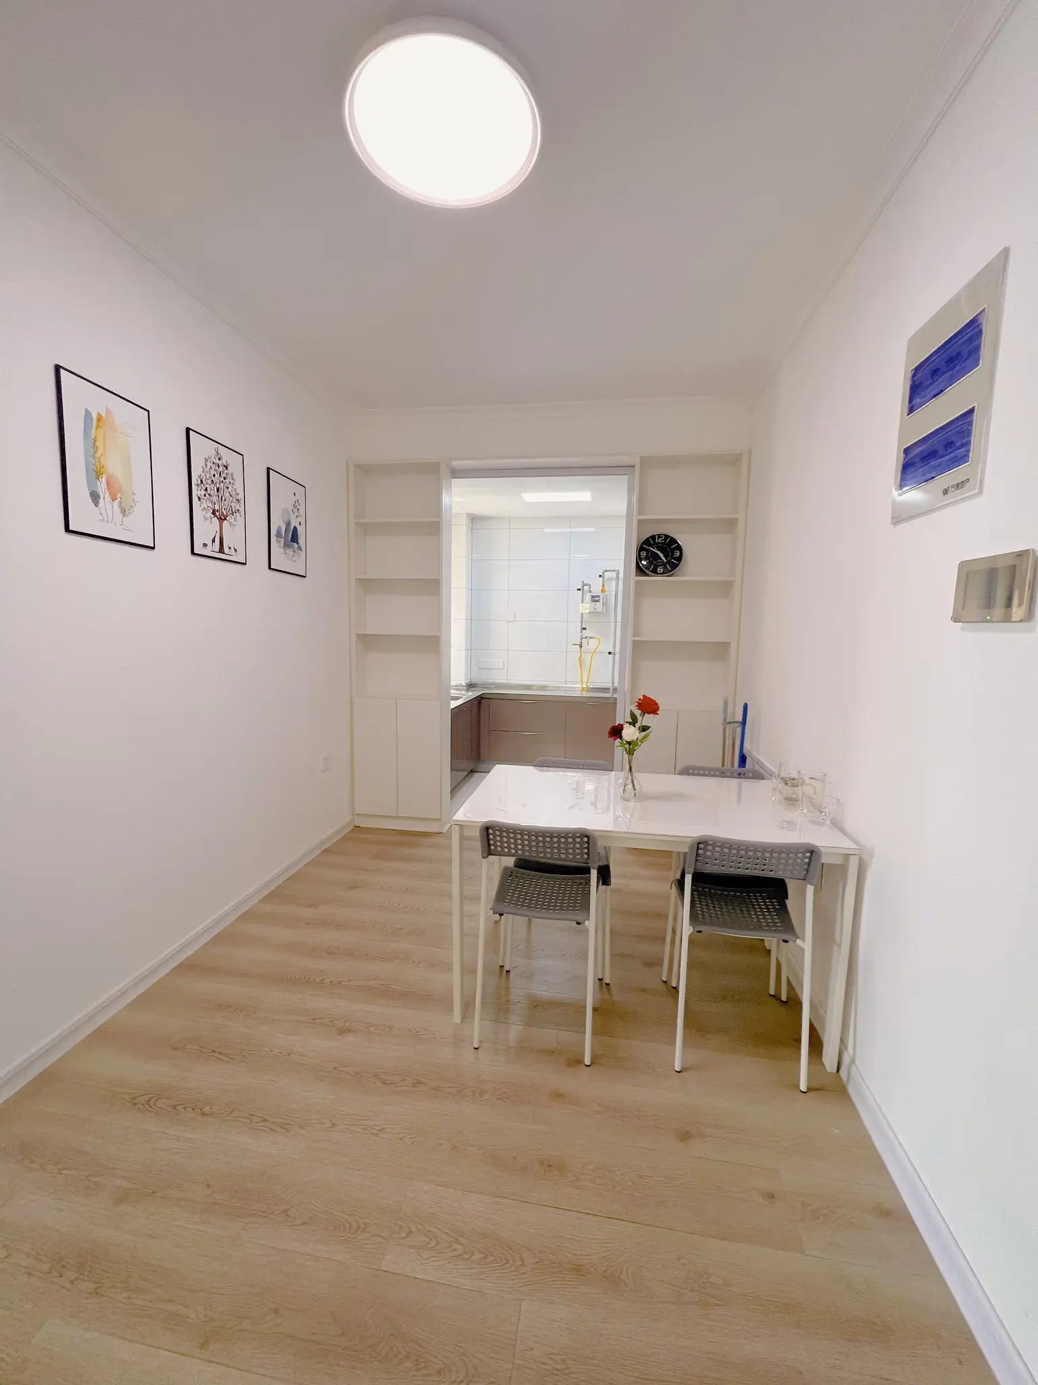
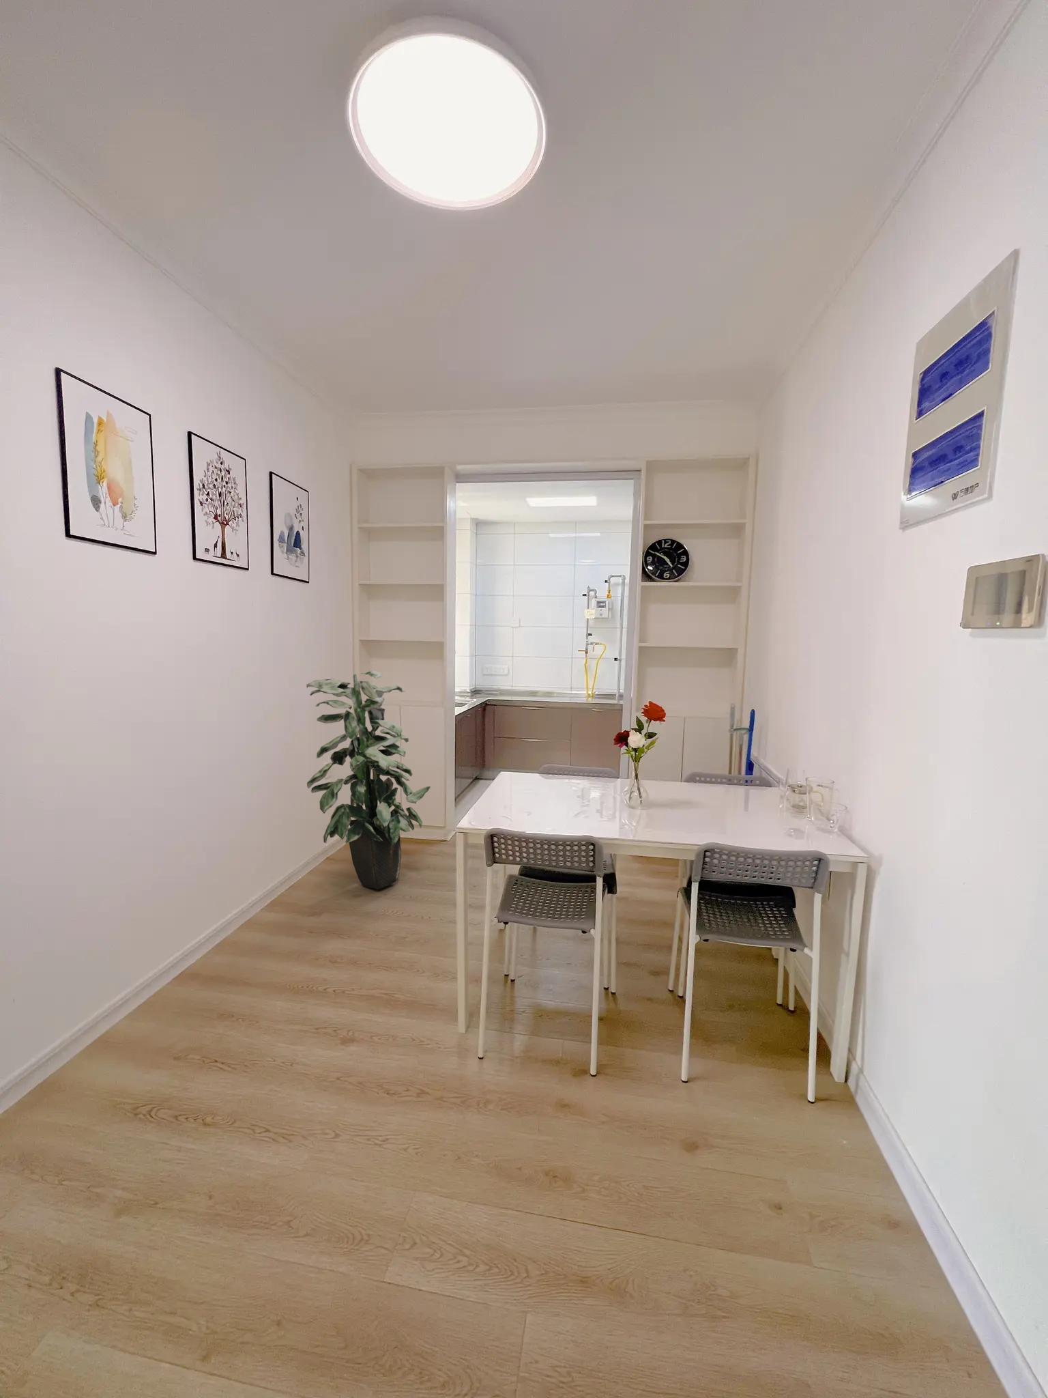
+ indoor plant (367, 779)
